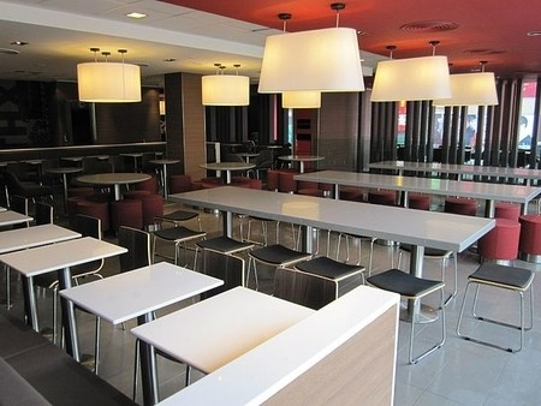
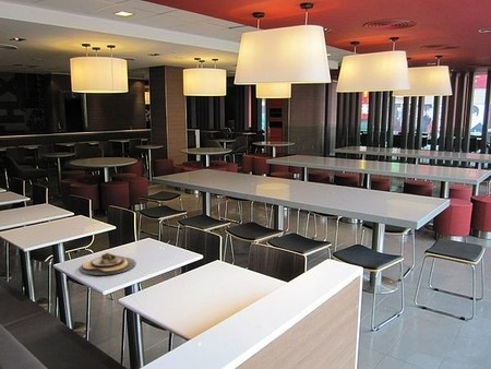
+ plate (108, 259)
